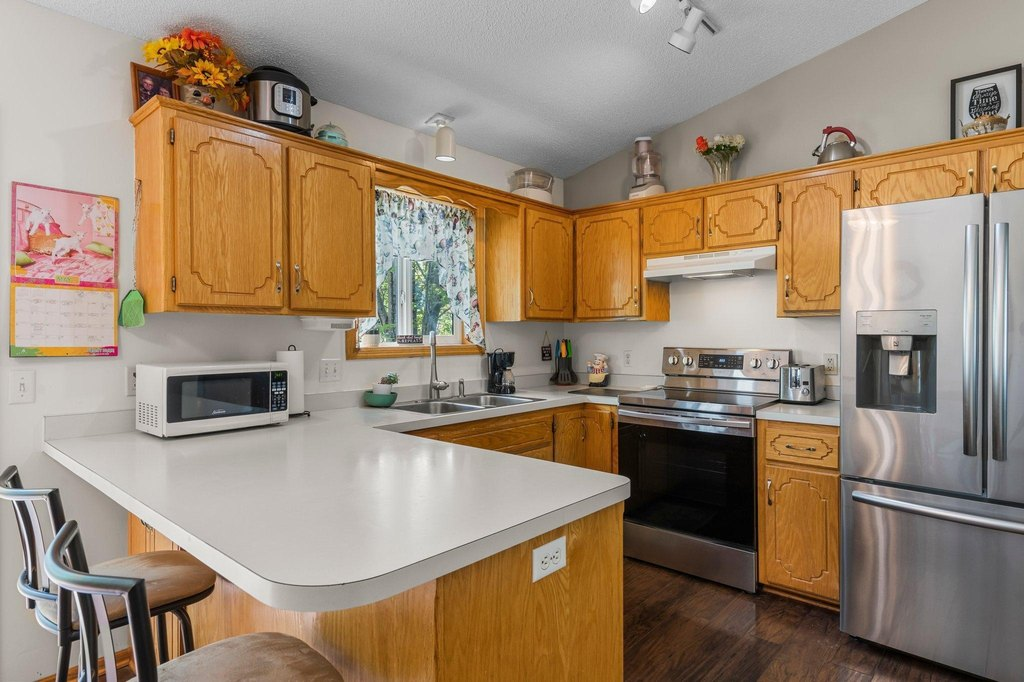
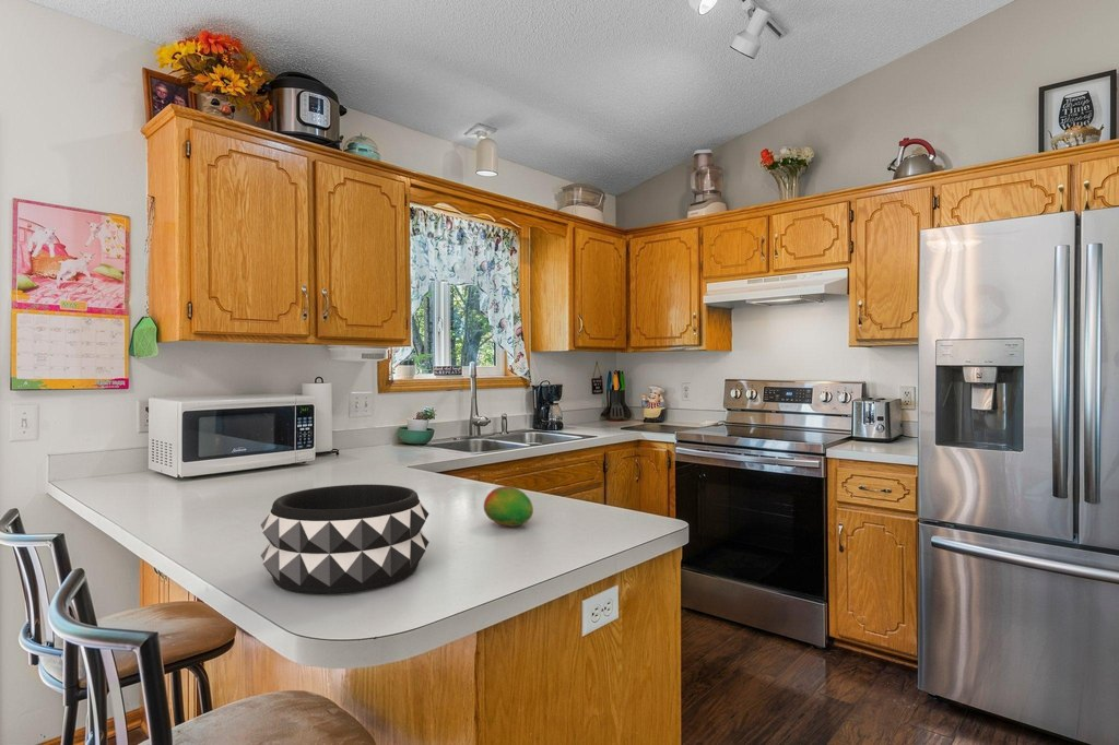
+ fruit (509, 506)
+ decorative bowl (348, 533)
